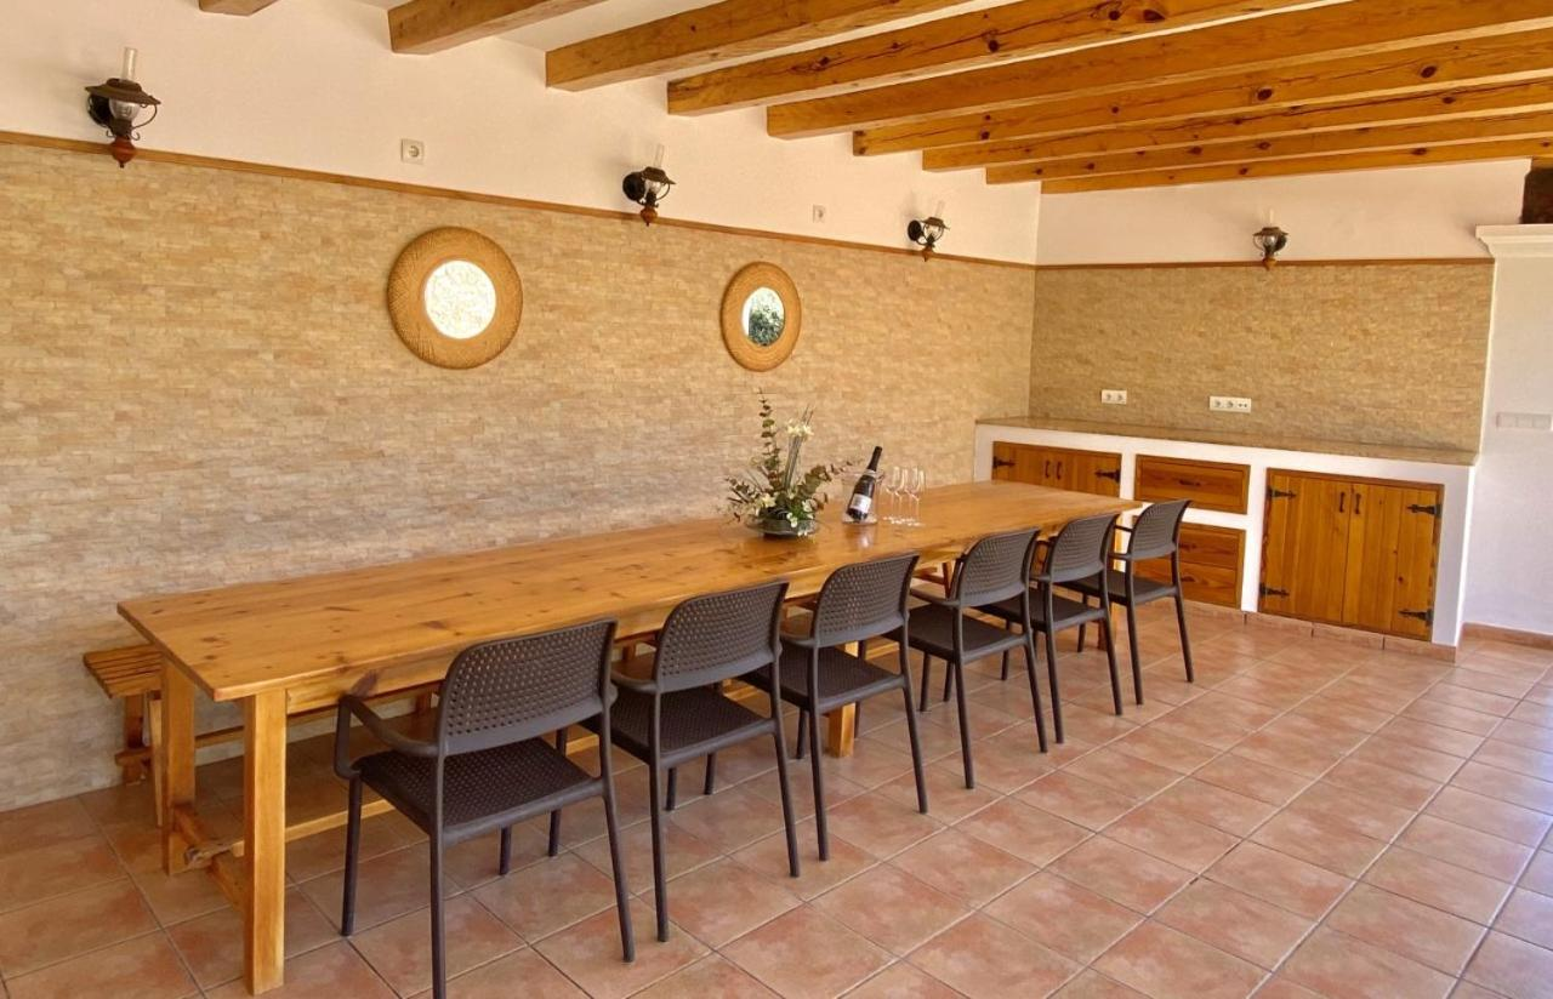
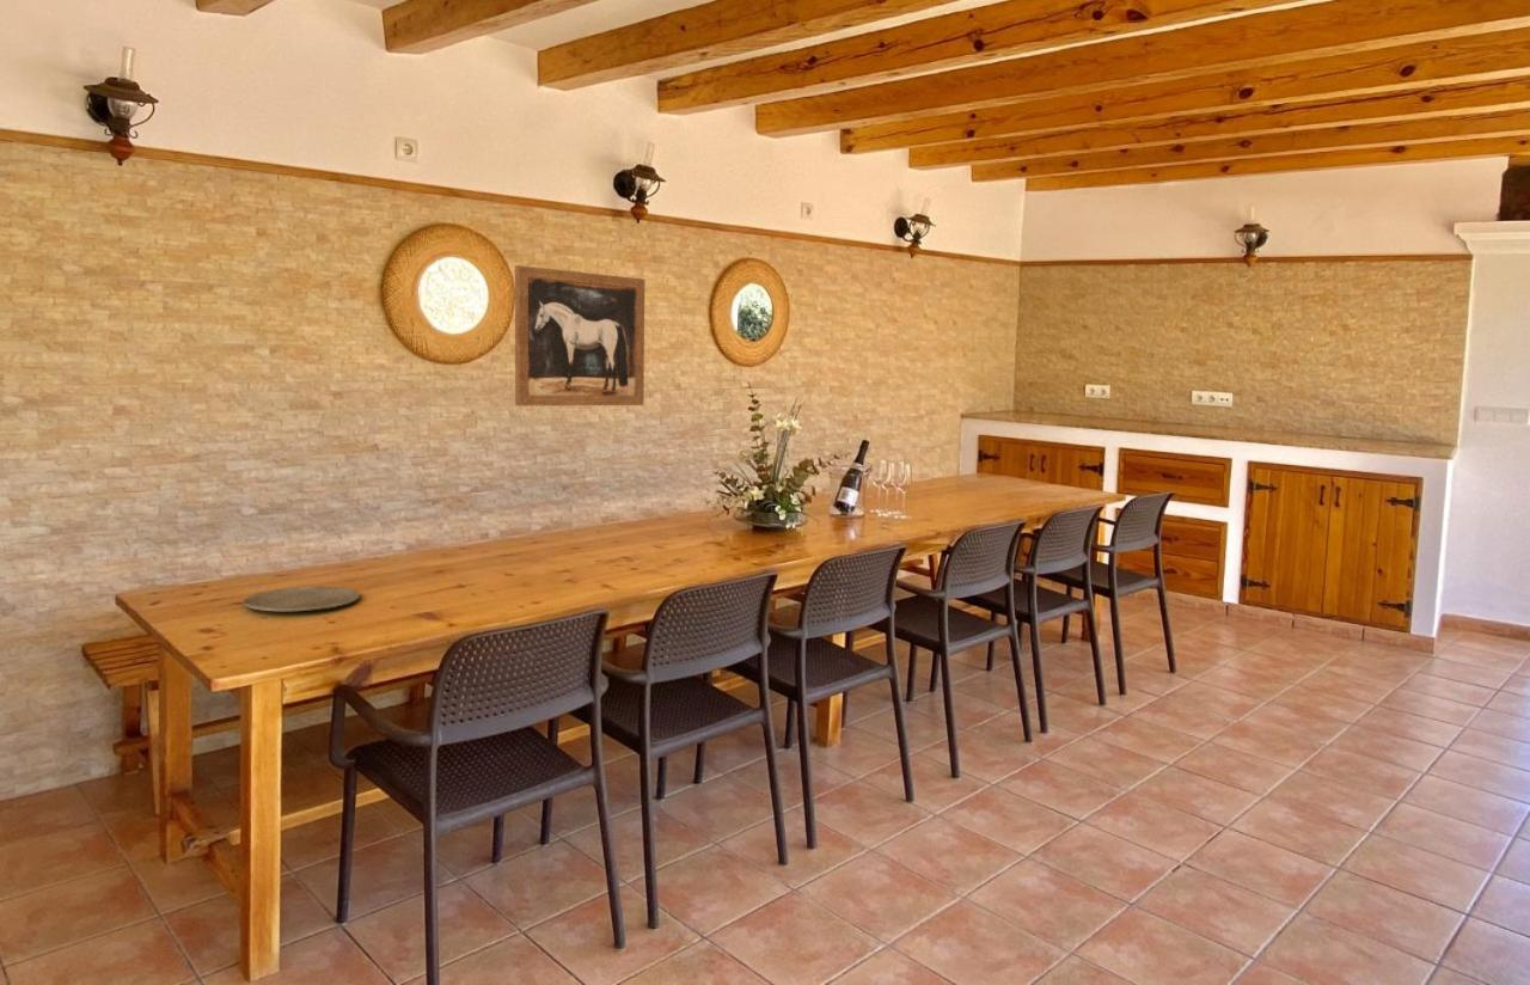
+ wall art (582, 339)
+ plate (302, 600)
